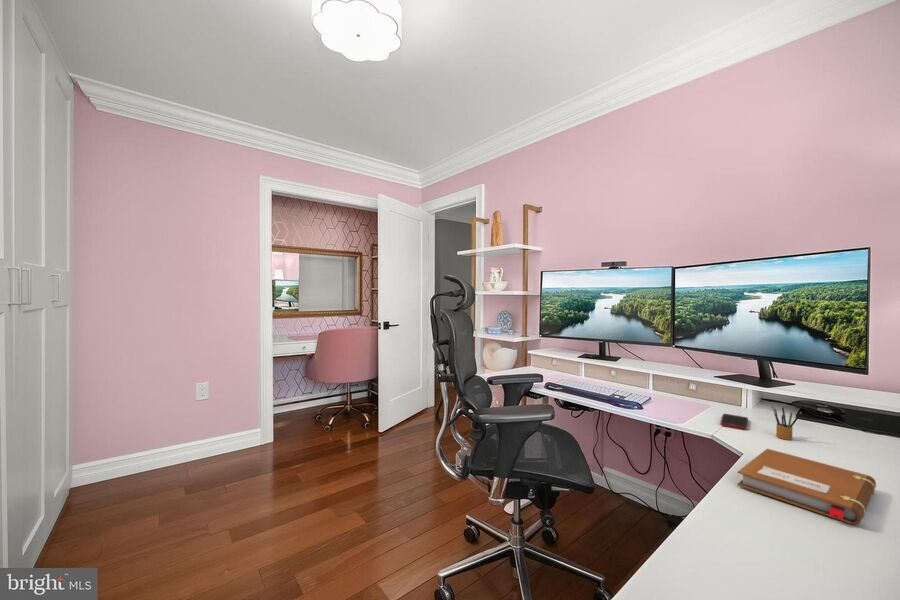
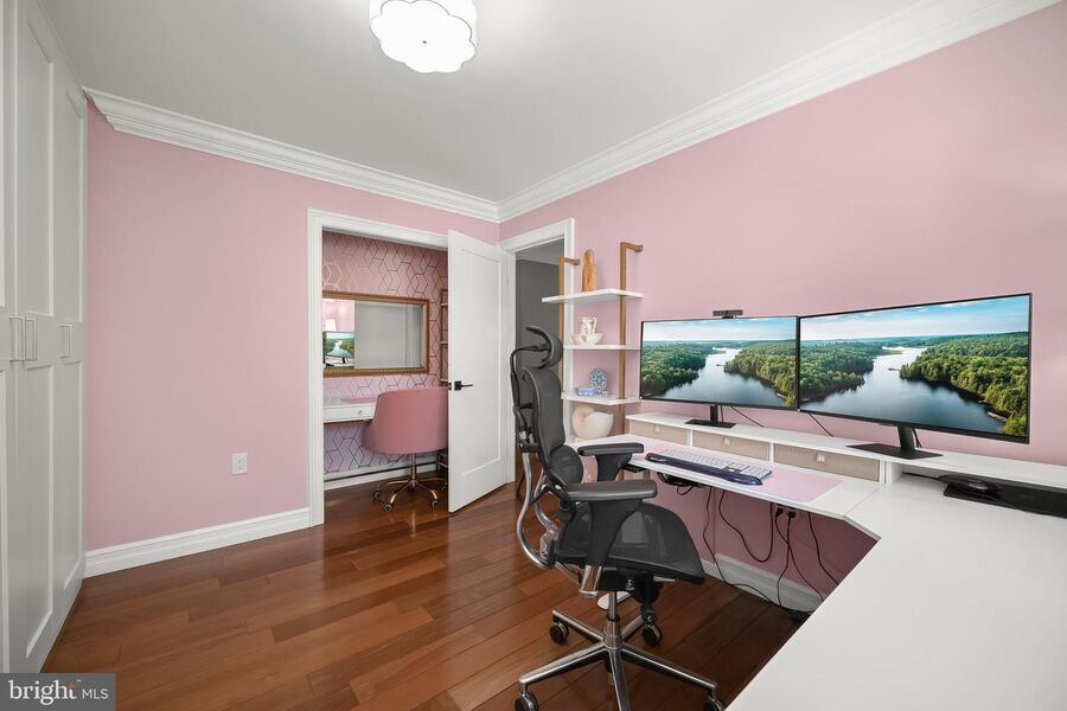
- notebook (805, 482)
- cell phone (734, 421)
- pencil box (785, 422)
